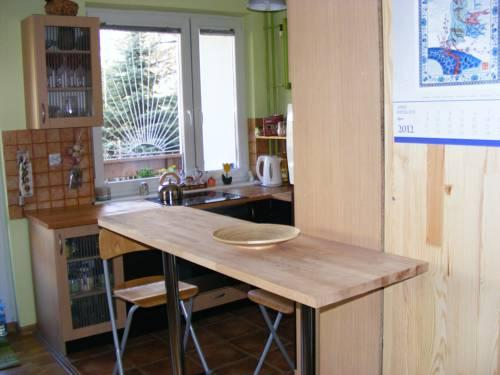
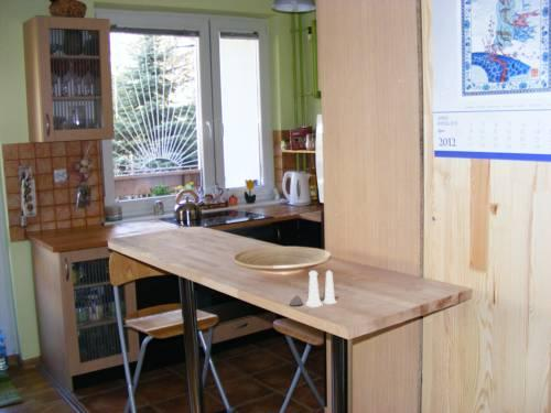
+ salt and pepper shaker set (315, 285)
